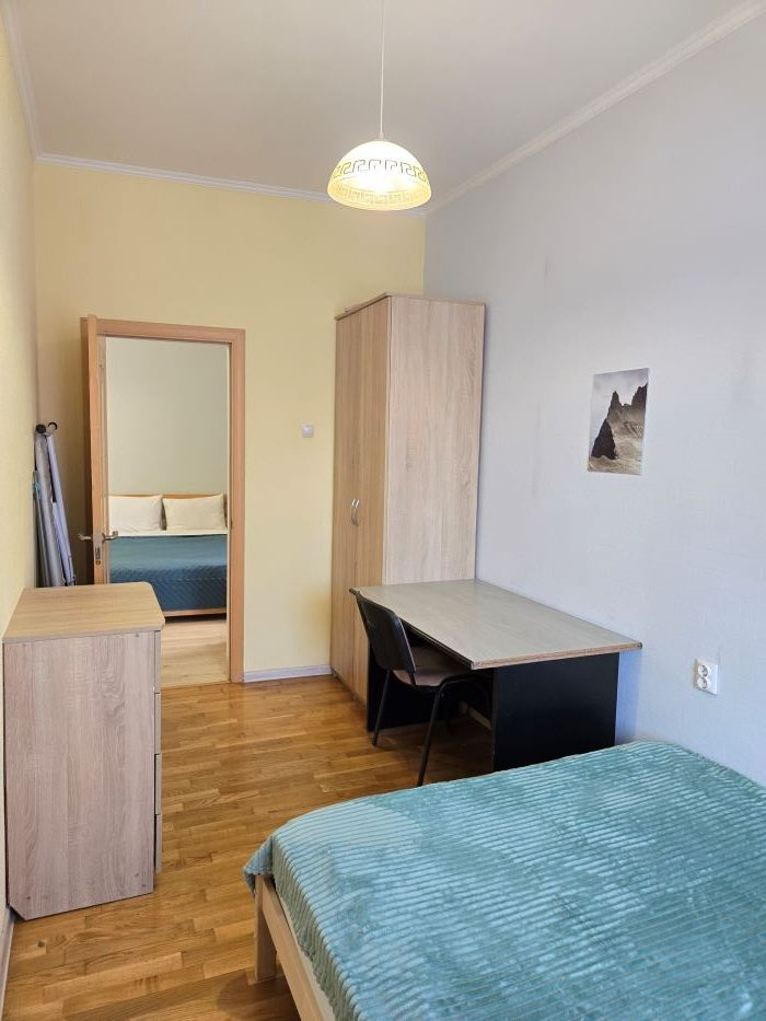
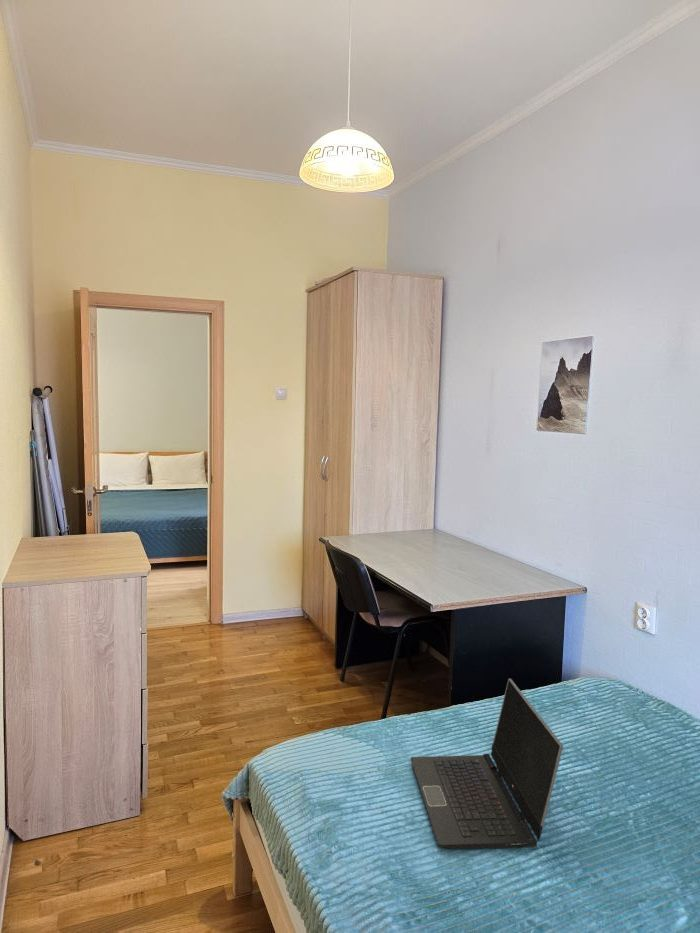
+ laptop computer (478, 755)
